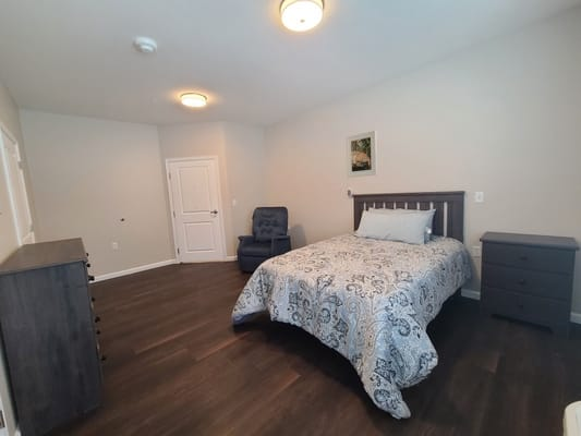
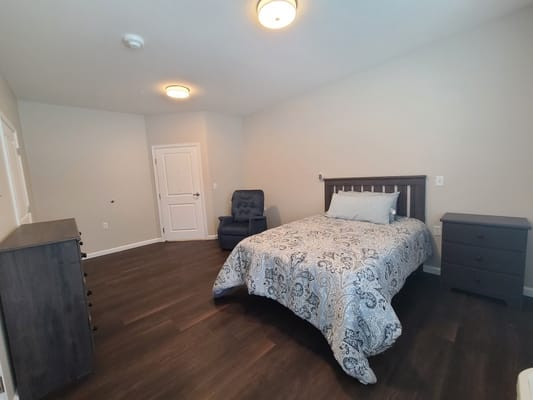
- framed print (361, 155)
